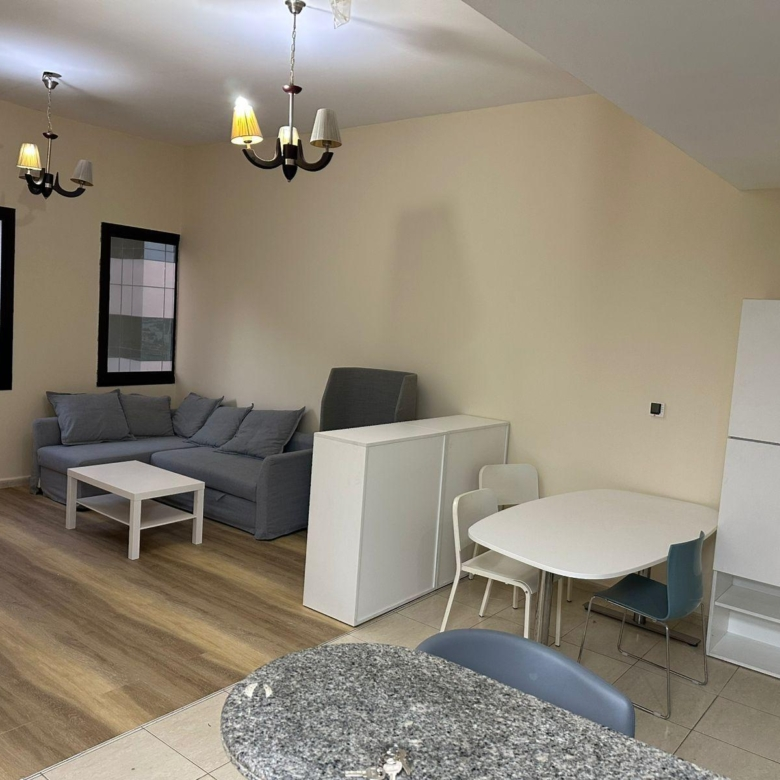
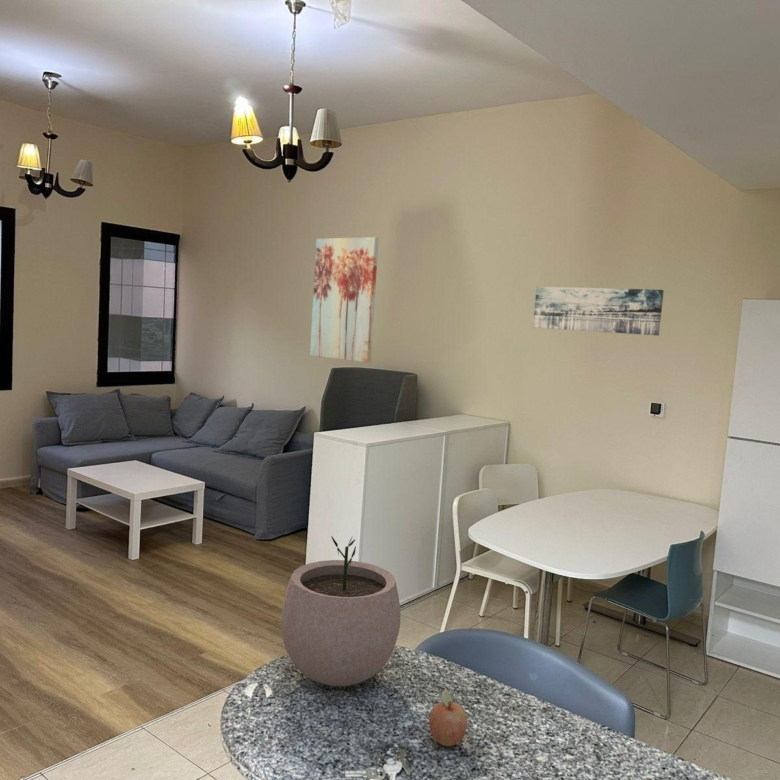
+ fruit (448, 719)
+ wall art (594, 309)
+ wall art (342, 299)
+ plant pot (341, 605)
